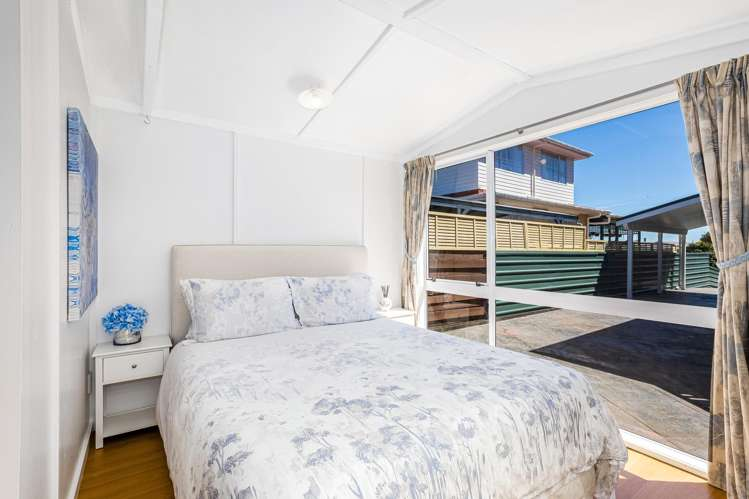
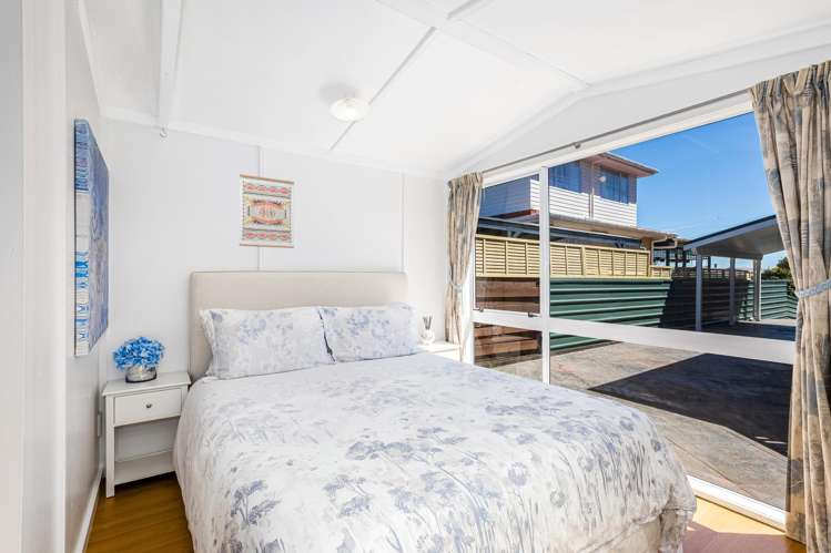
+ wall art (267, 212)
